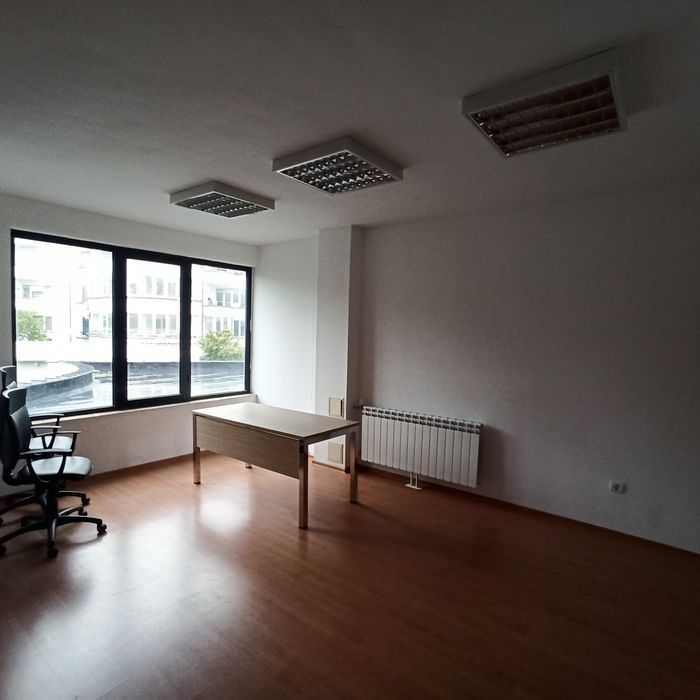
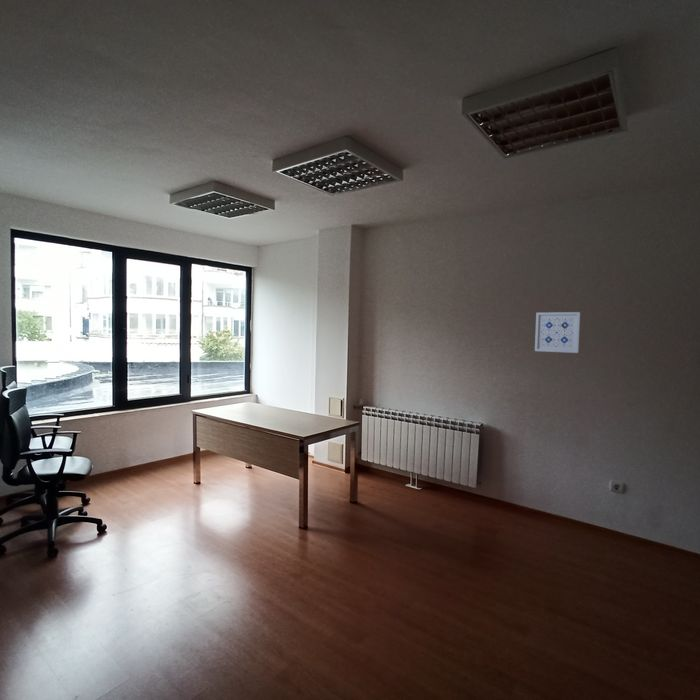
+ wall art (556, 332)
